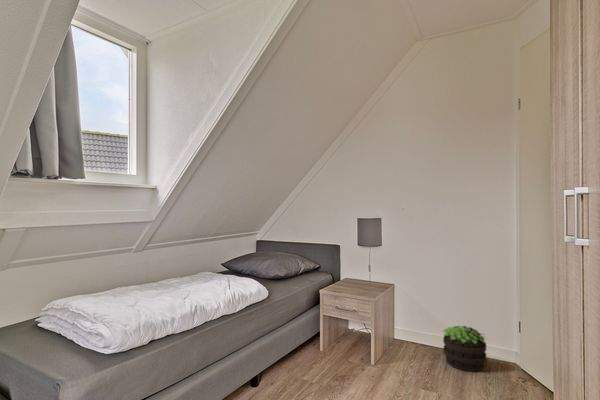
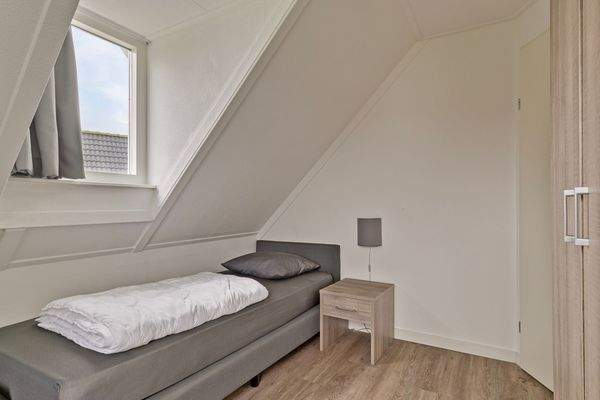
- potted plant (464, 345)
